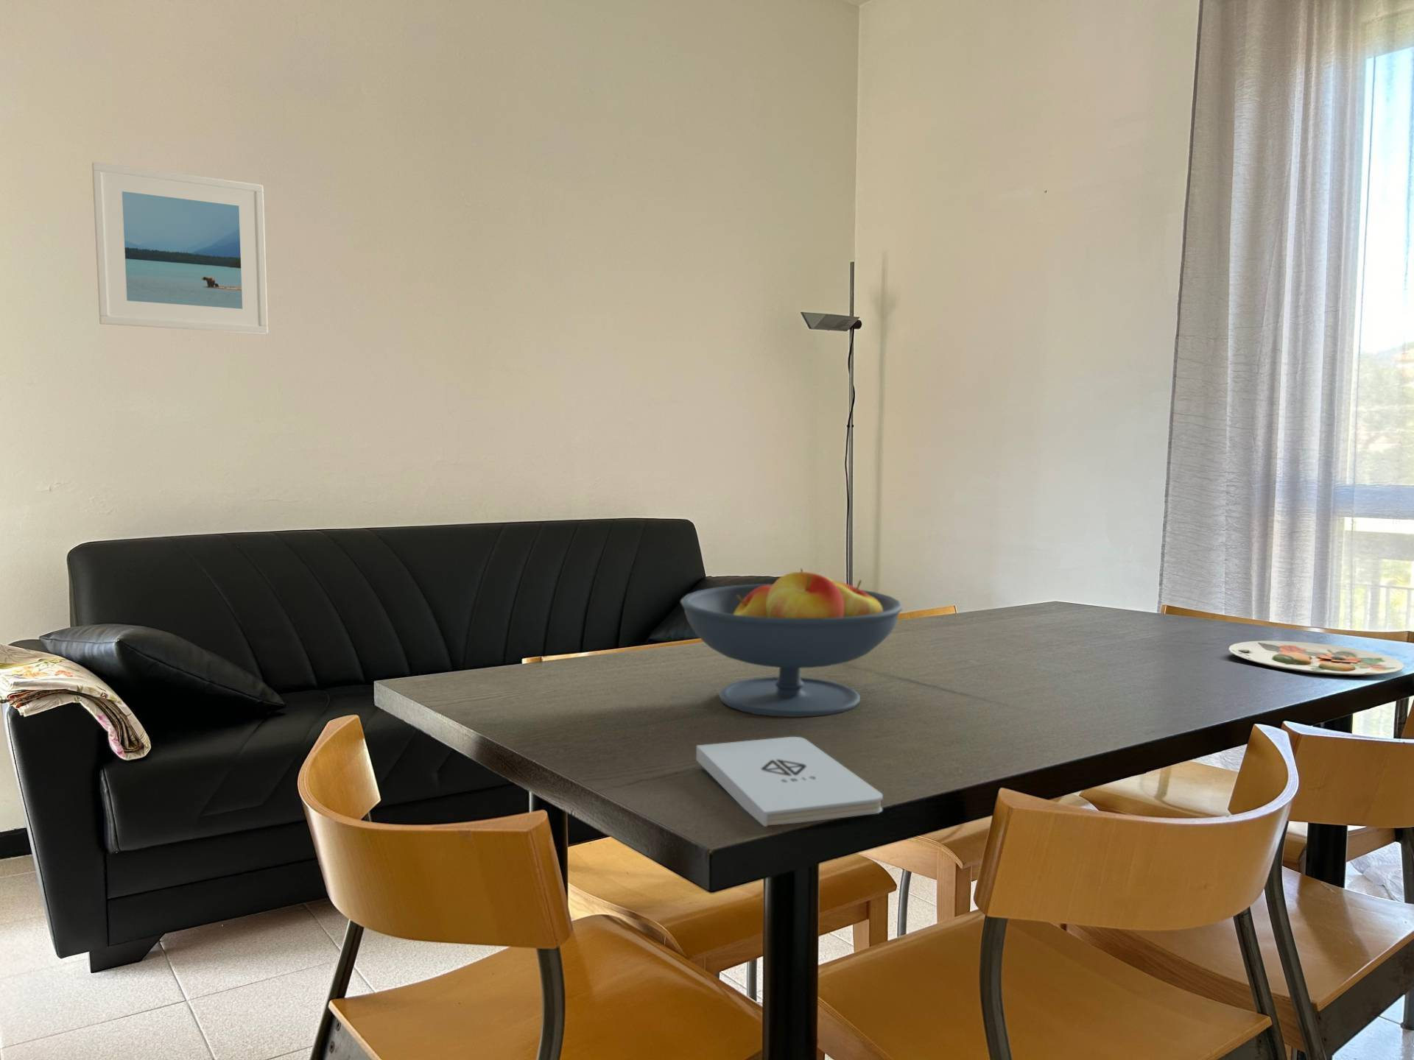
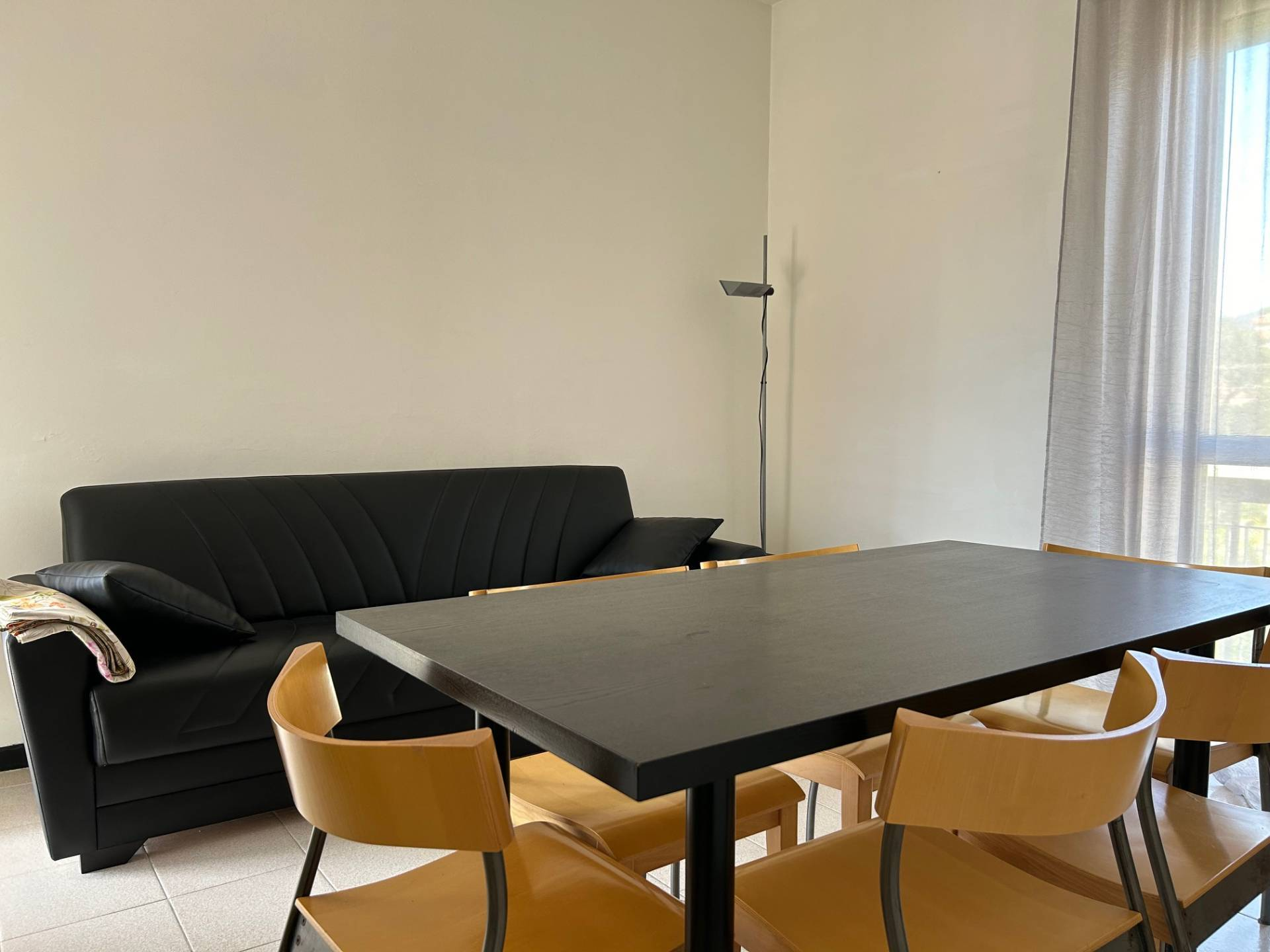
- notepad (784, 777)
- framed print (184, 252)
- fruit bowl (789, 631)
- plate (1313, 659)
